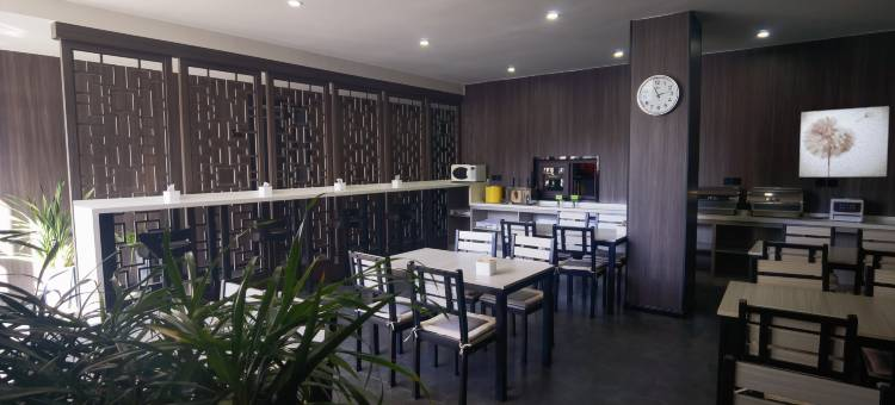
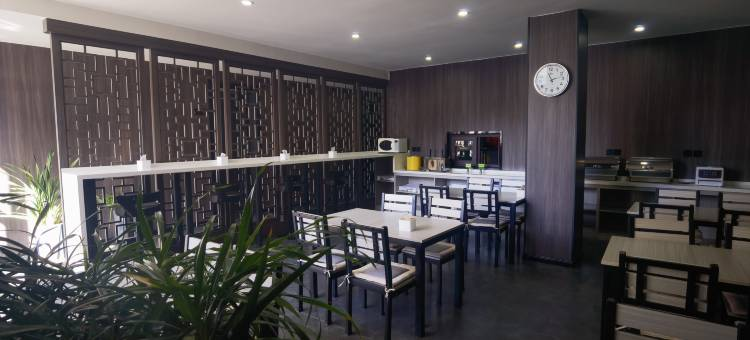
- wall art (841, 143)
